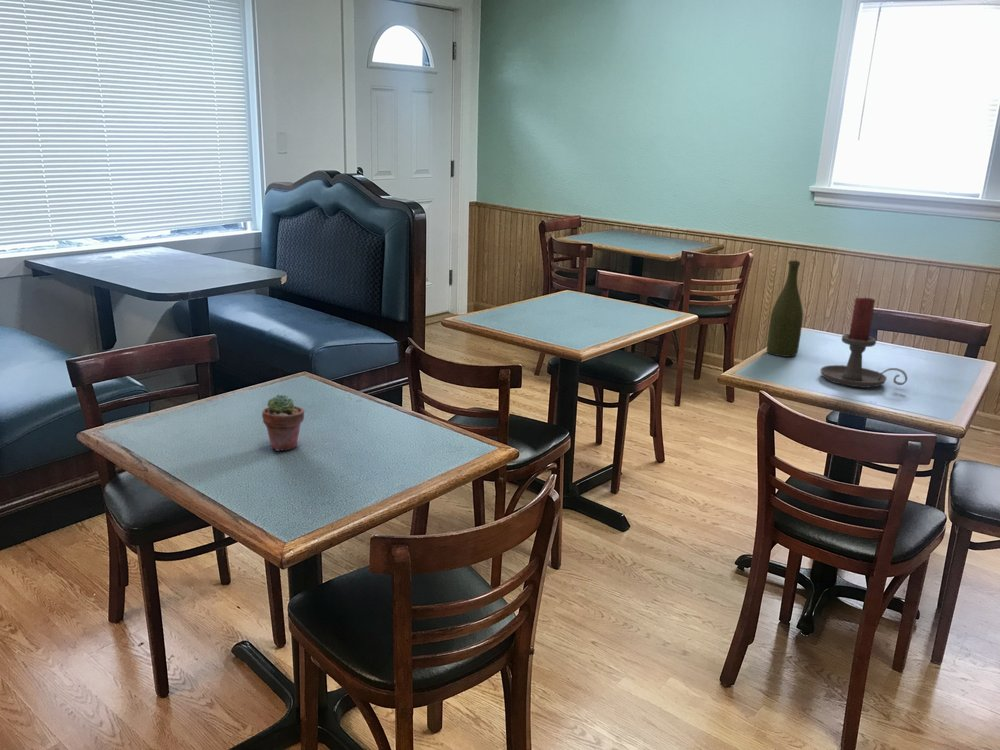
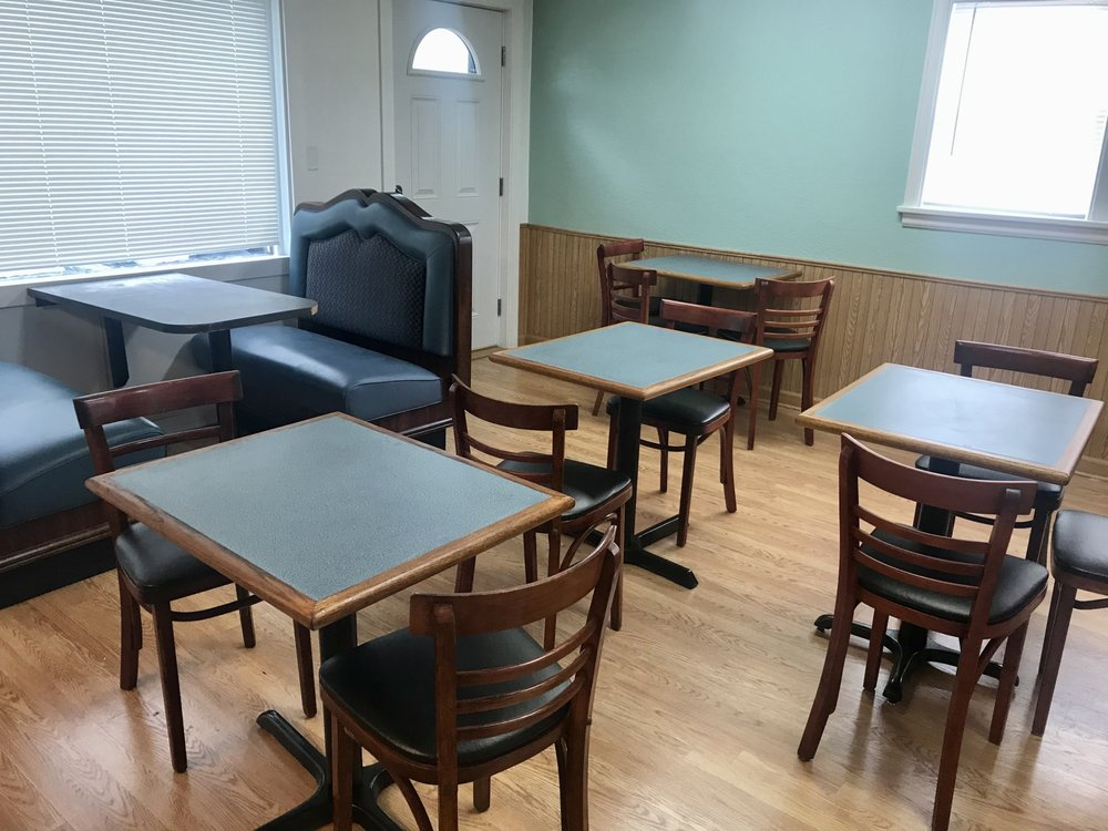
- potted succulent (283, 420)
- bottle (788, 308)
- candle holder (868, 340)
